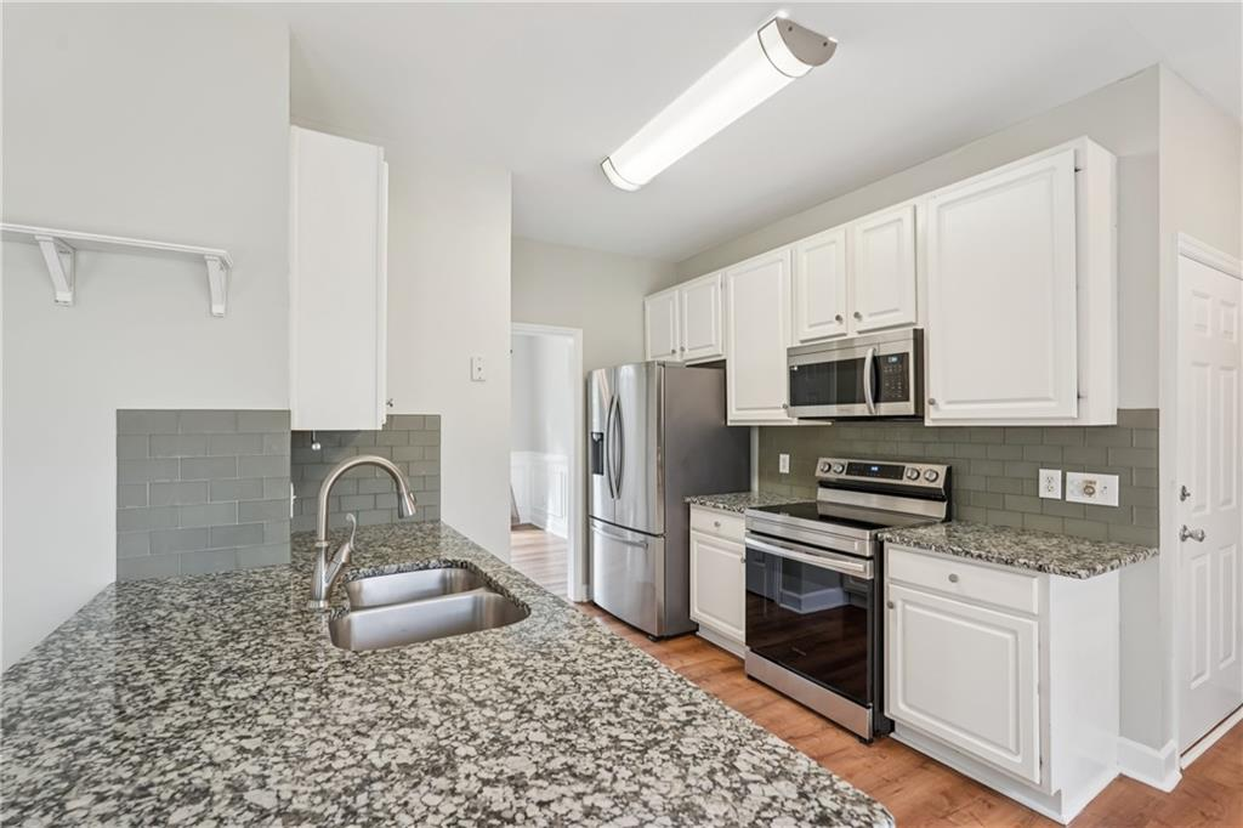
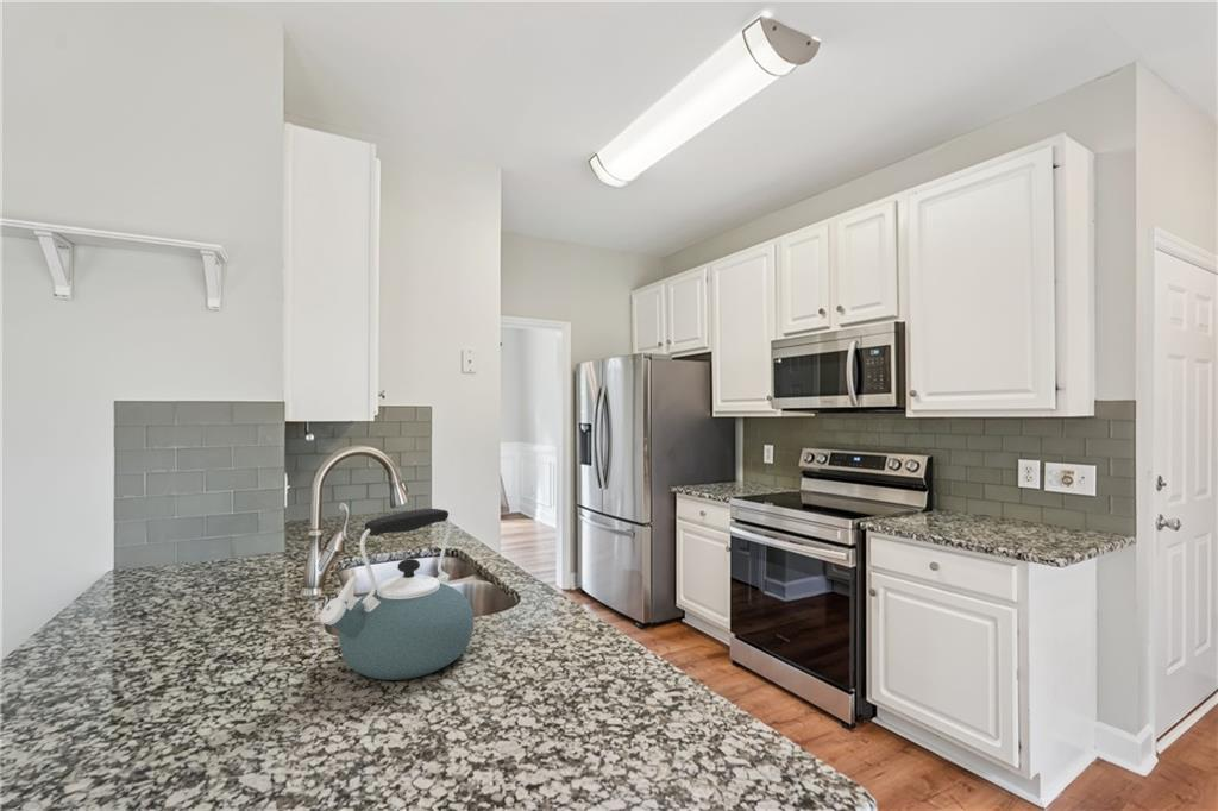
+ kettle (397, 589)
